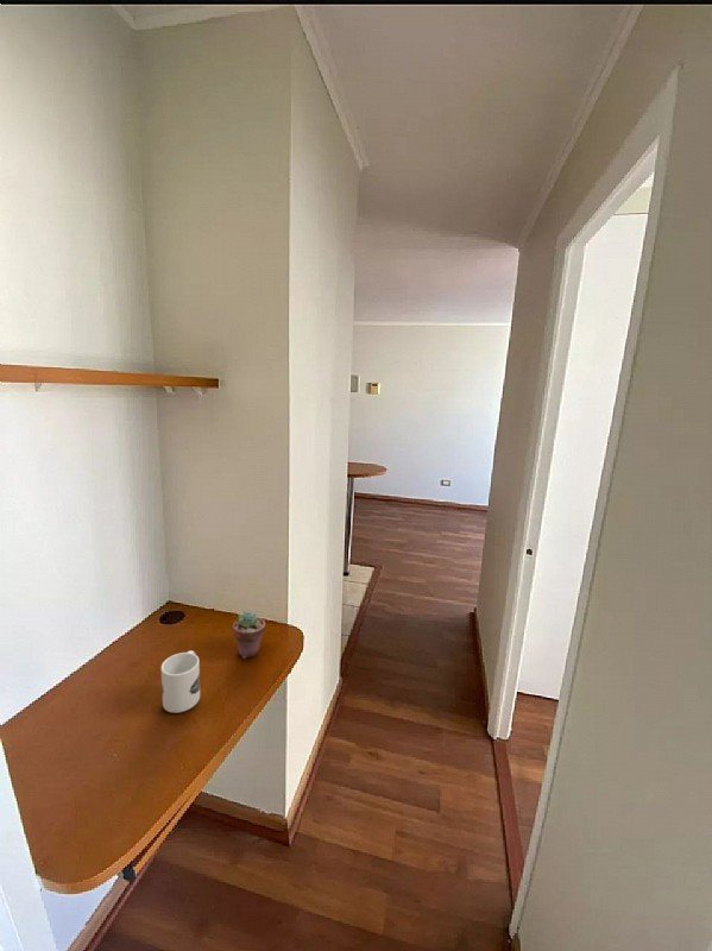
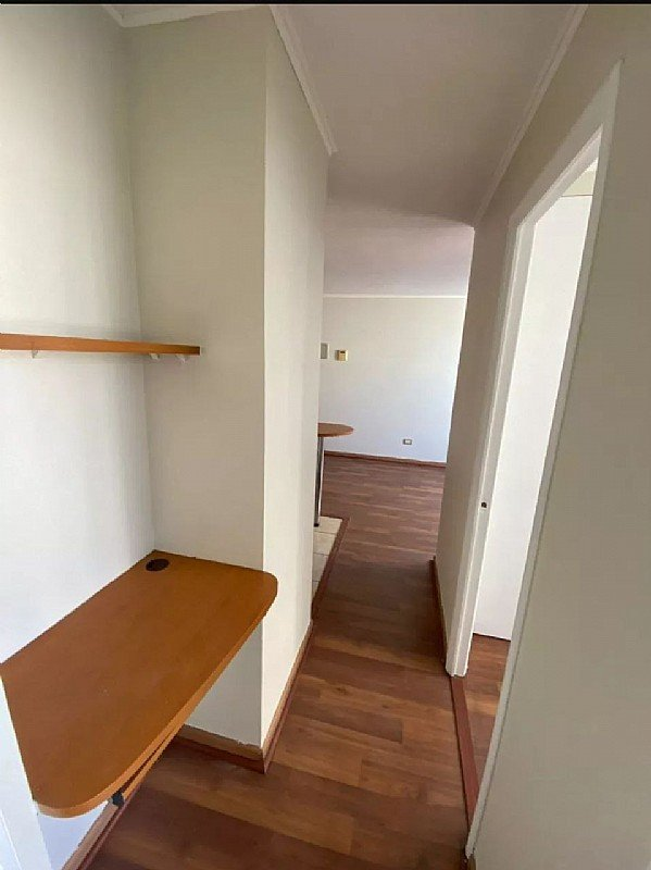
- potted succulent (248, 631)
- mug (183, 676)
